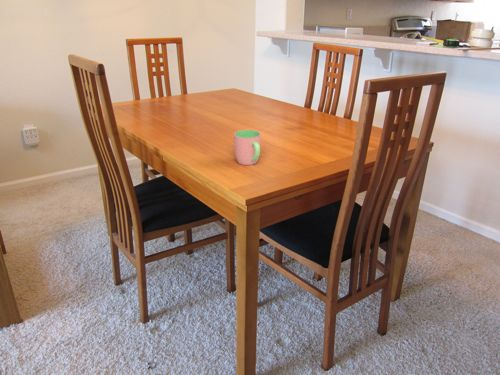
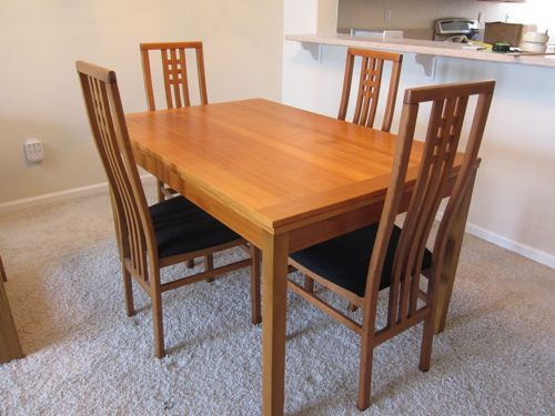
- cup (249, 149)
